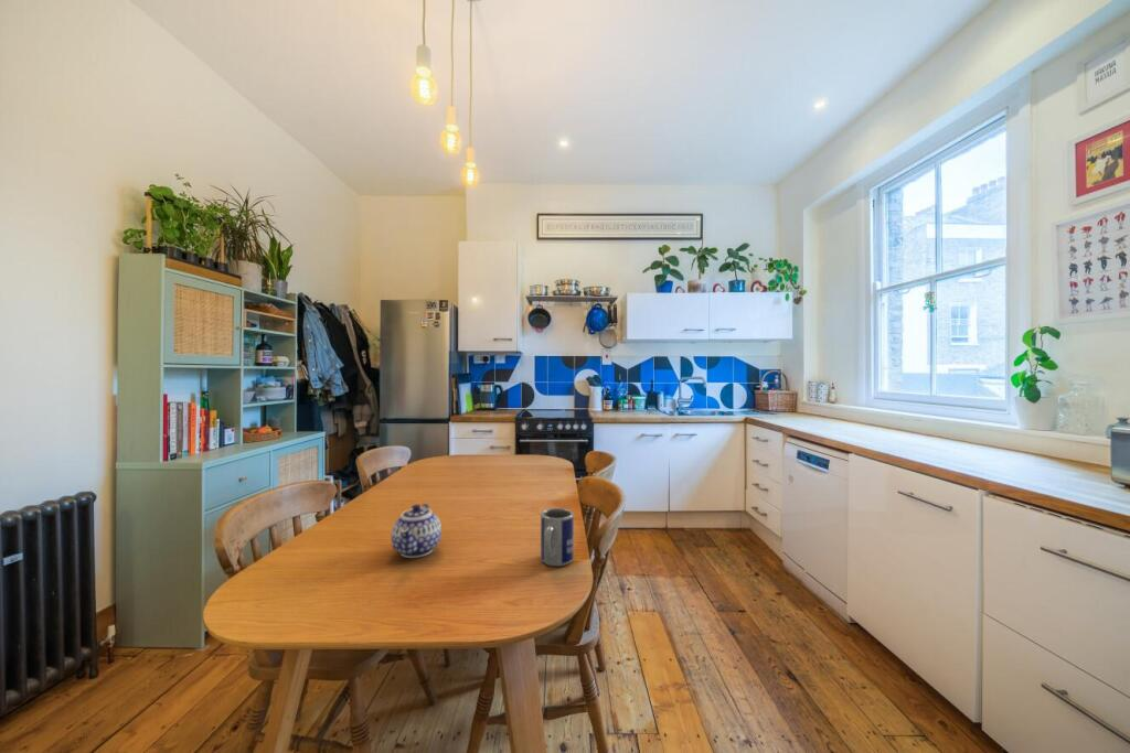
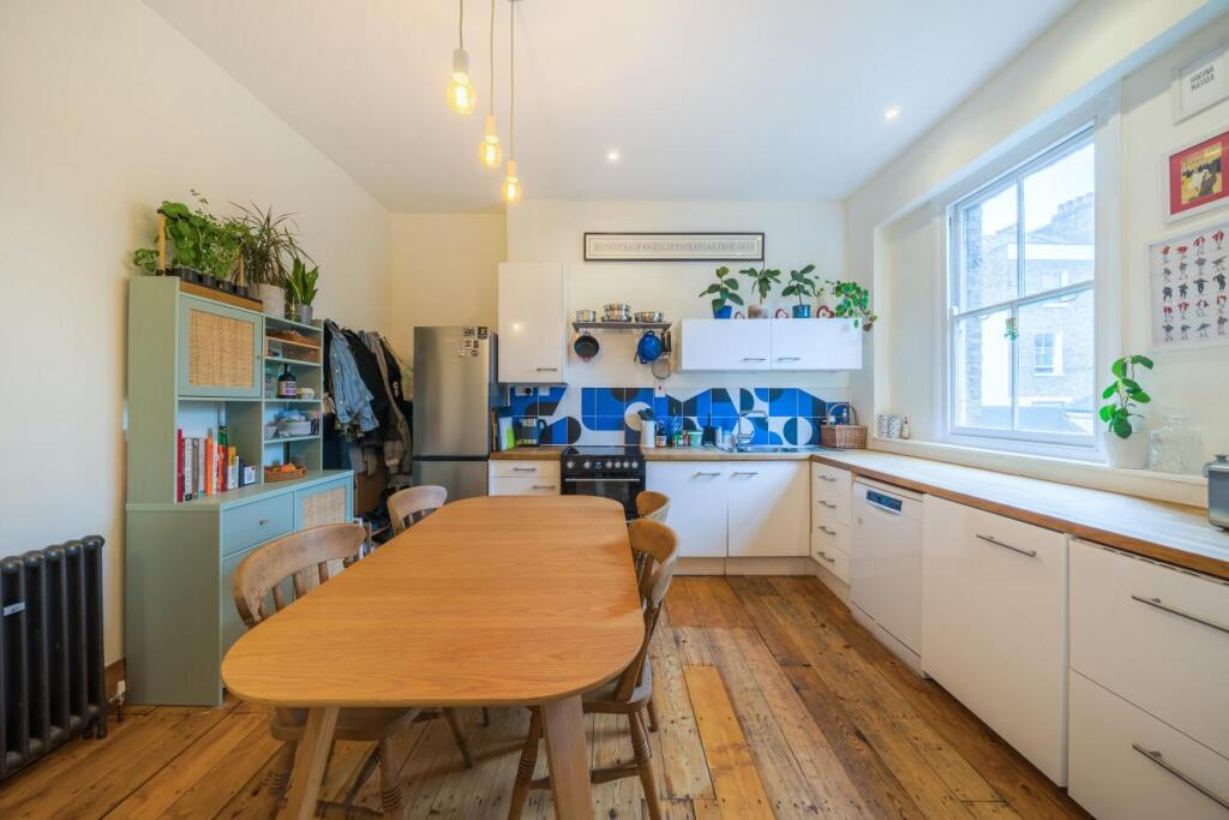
- teapot (416, 528)
- mug (554, 539)
